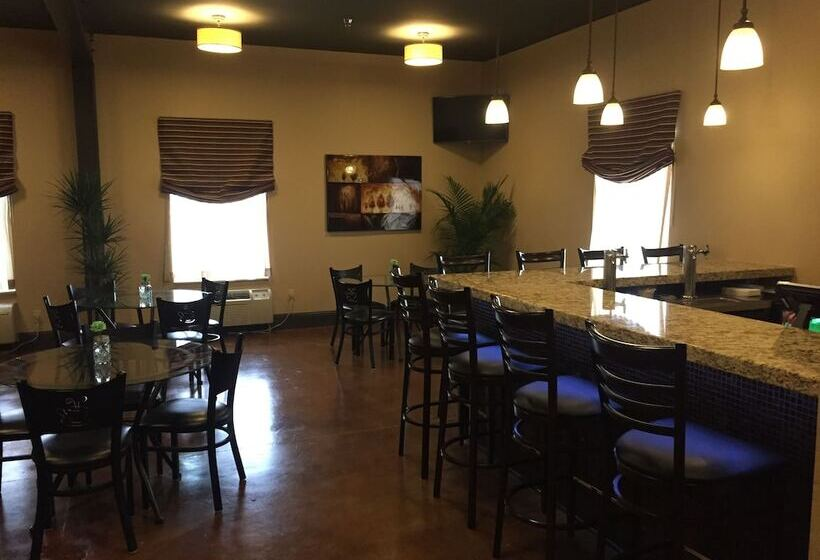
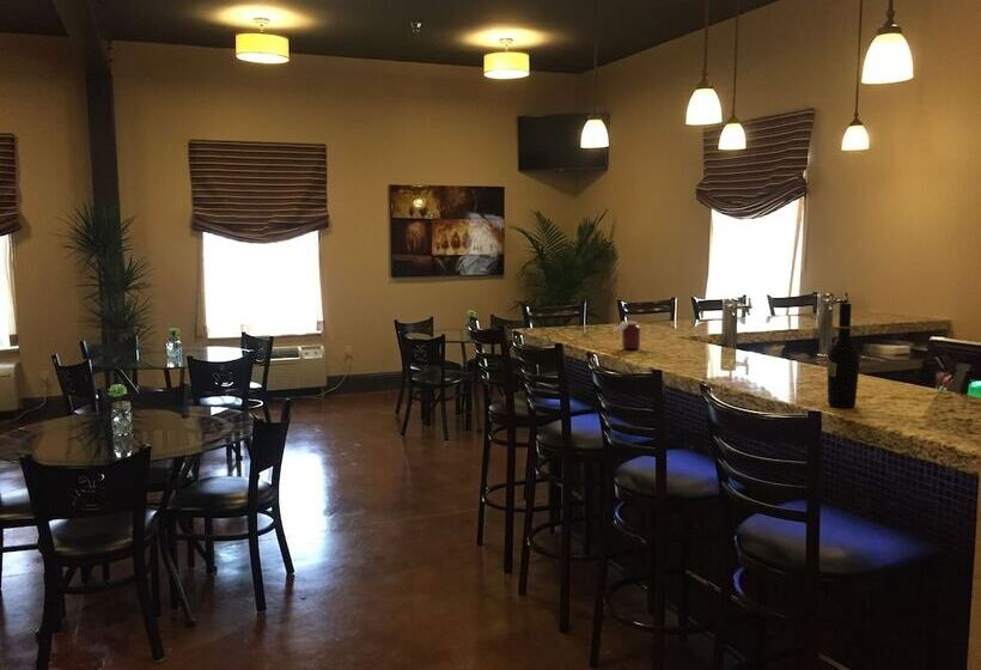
+ jar (627, 335)
+ wine bottle (843, 354)
